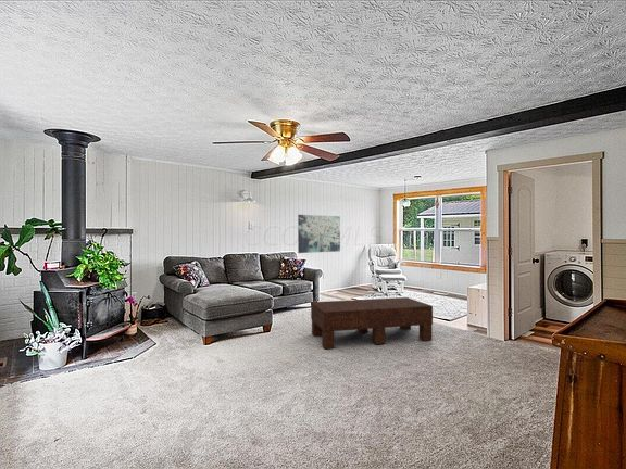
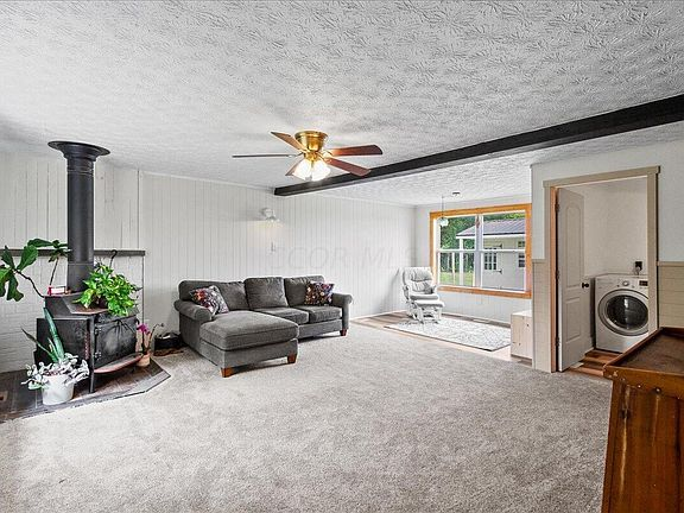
- coffee table (370, 320)
- wall art (320, 233)
